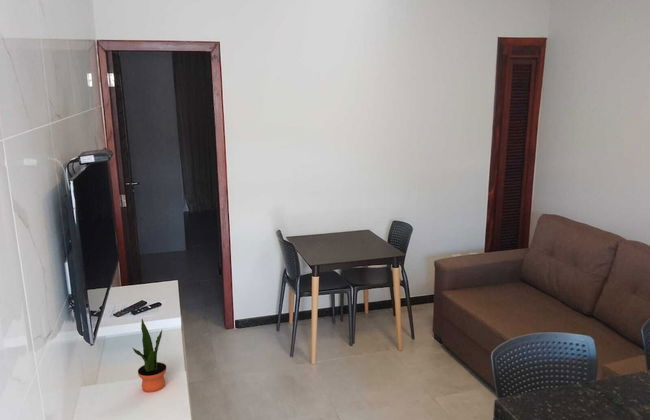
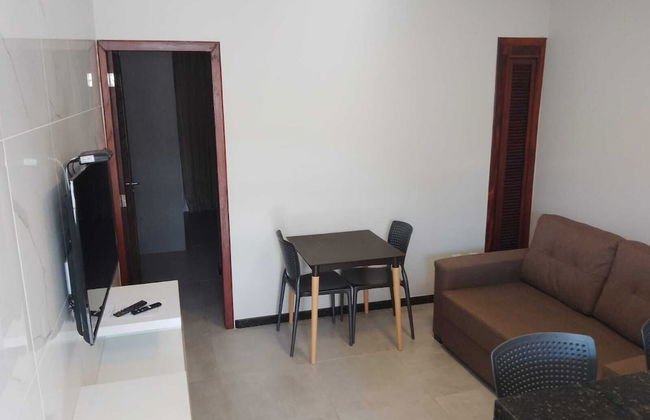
- potted plant (148, 355)
